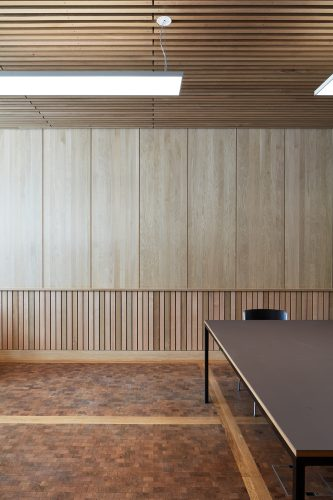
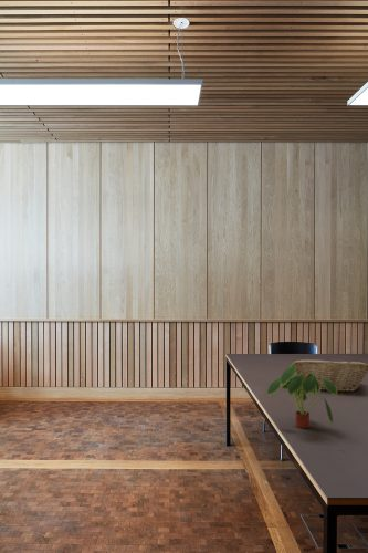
+ fruit basket (329, 372)
+ plant (304, 395)
